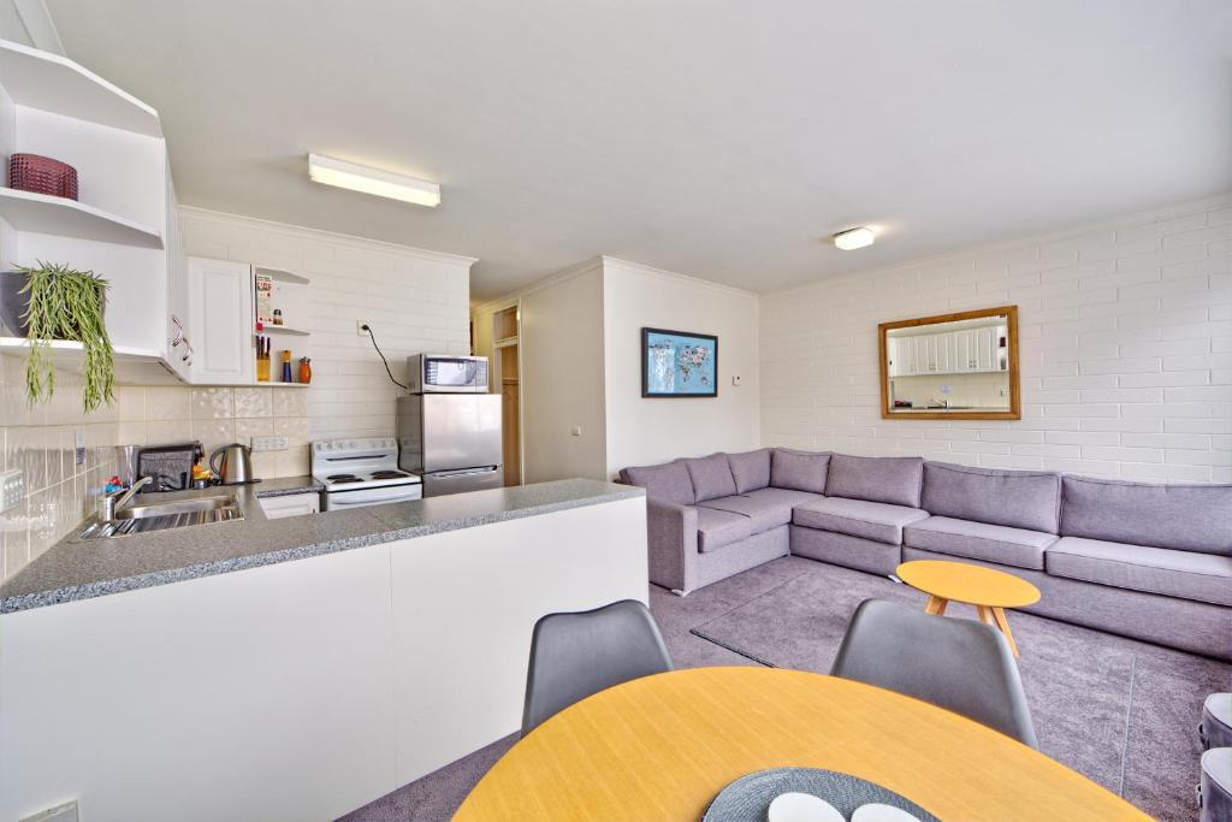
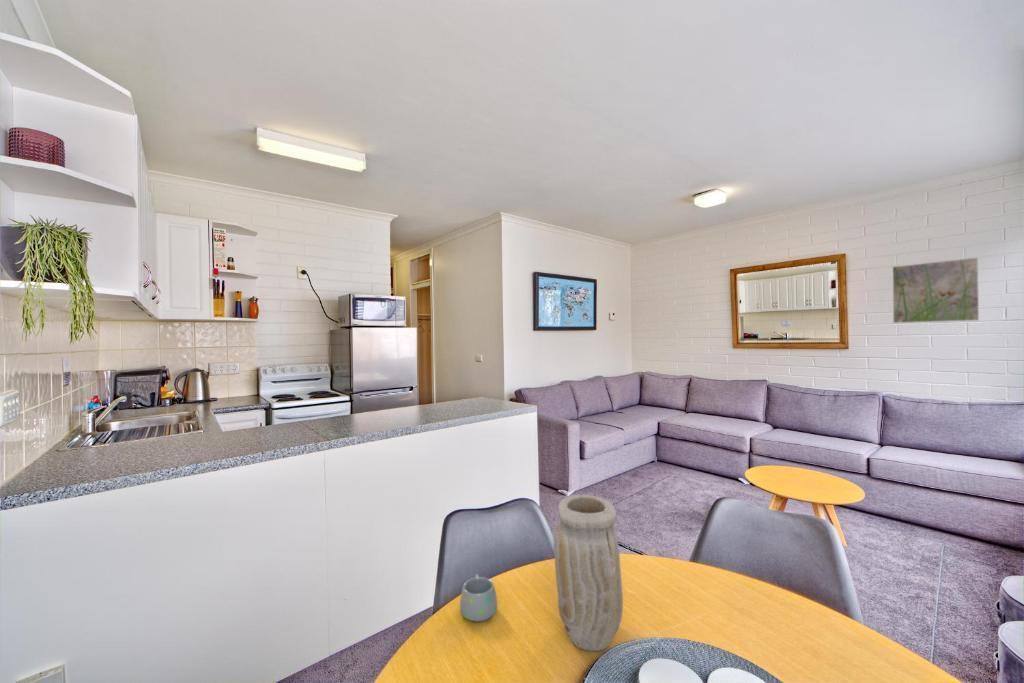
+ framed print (933, 292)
+ vase (587, 569)
+ mug (478, 595)
